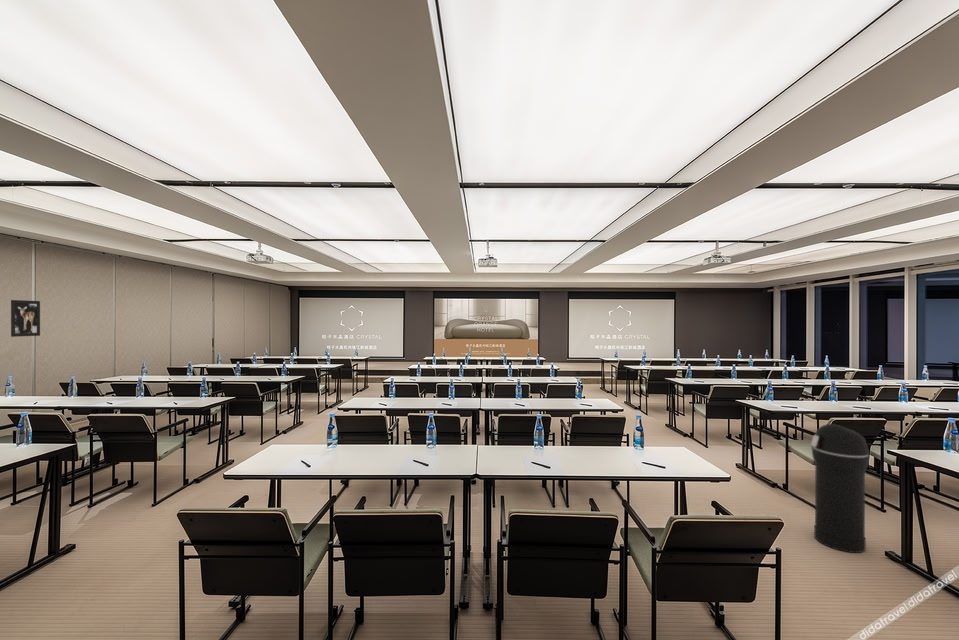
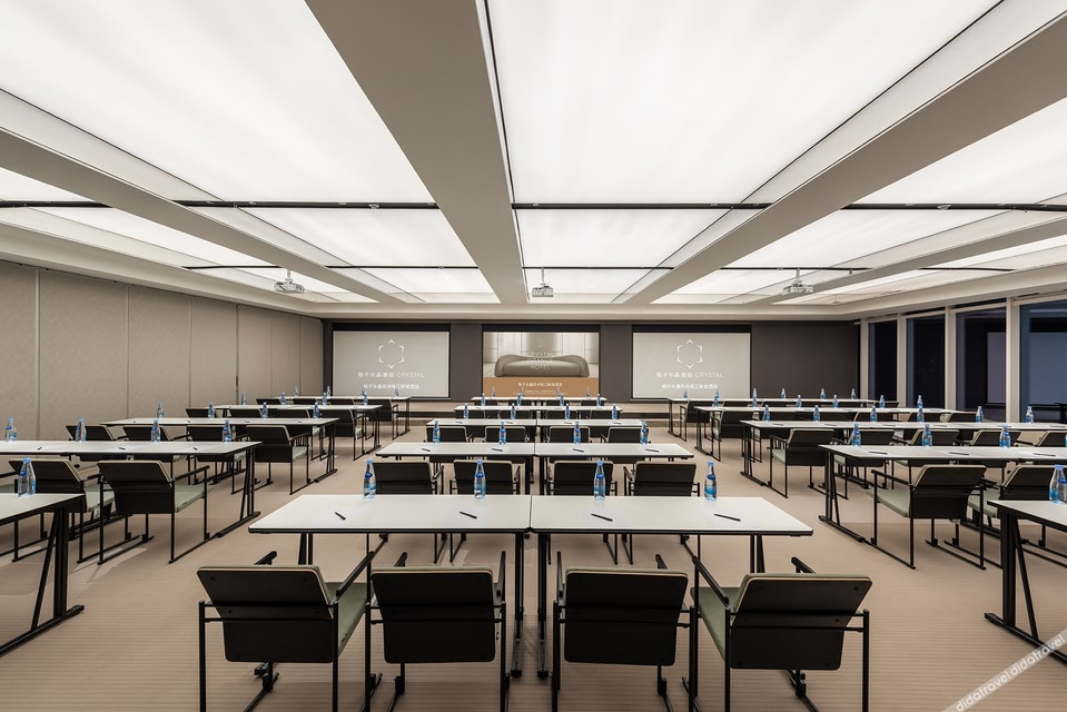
- wall art (26, 318)
- trash can (837, 483)
